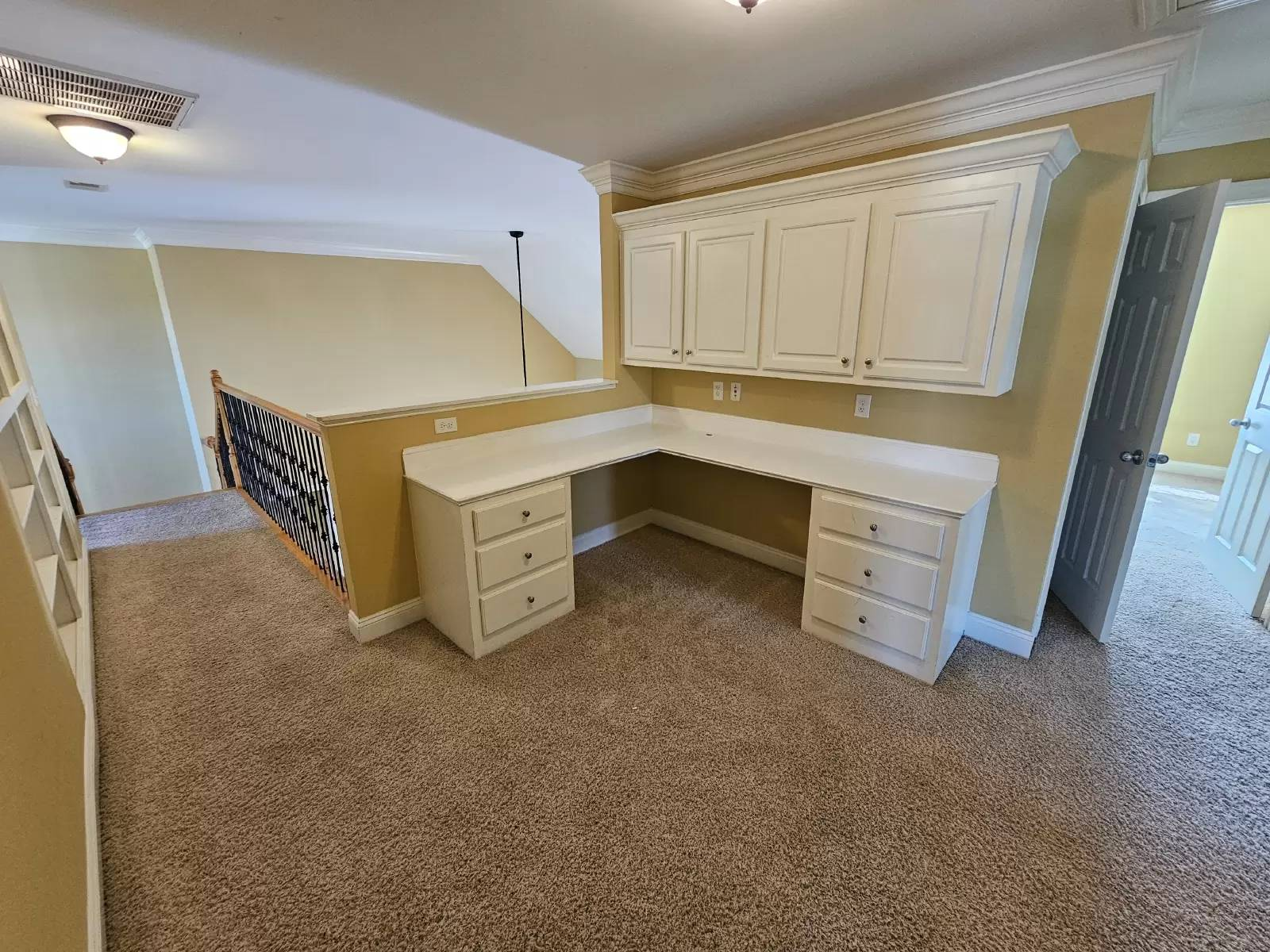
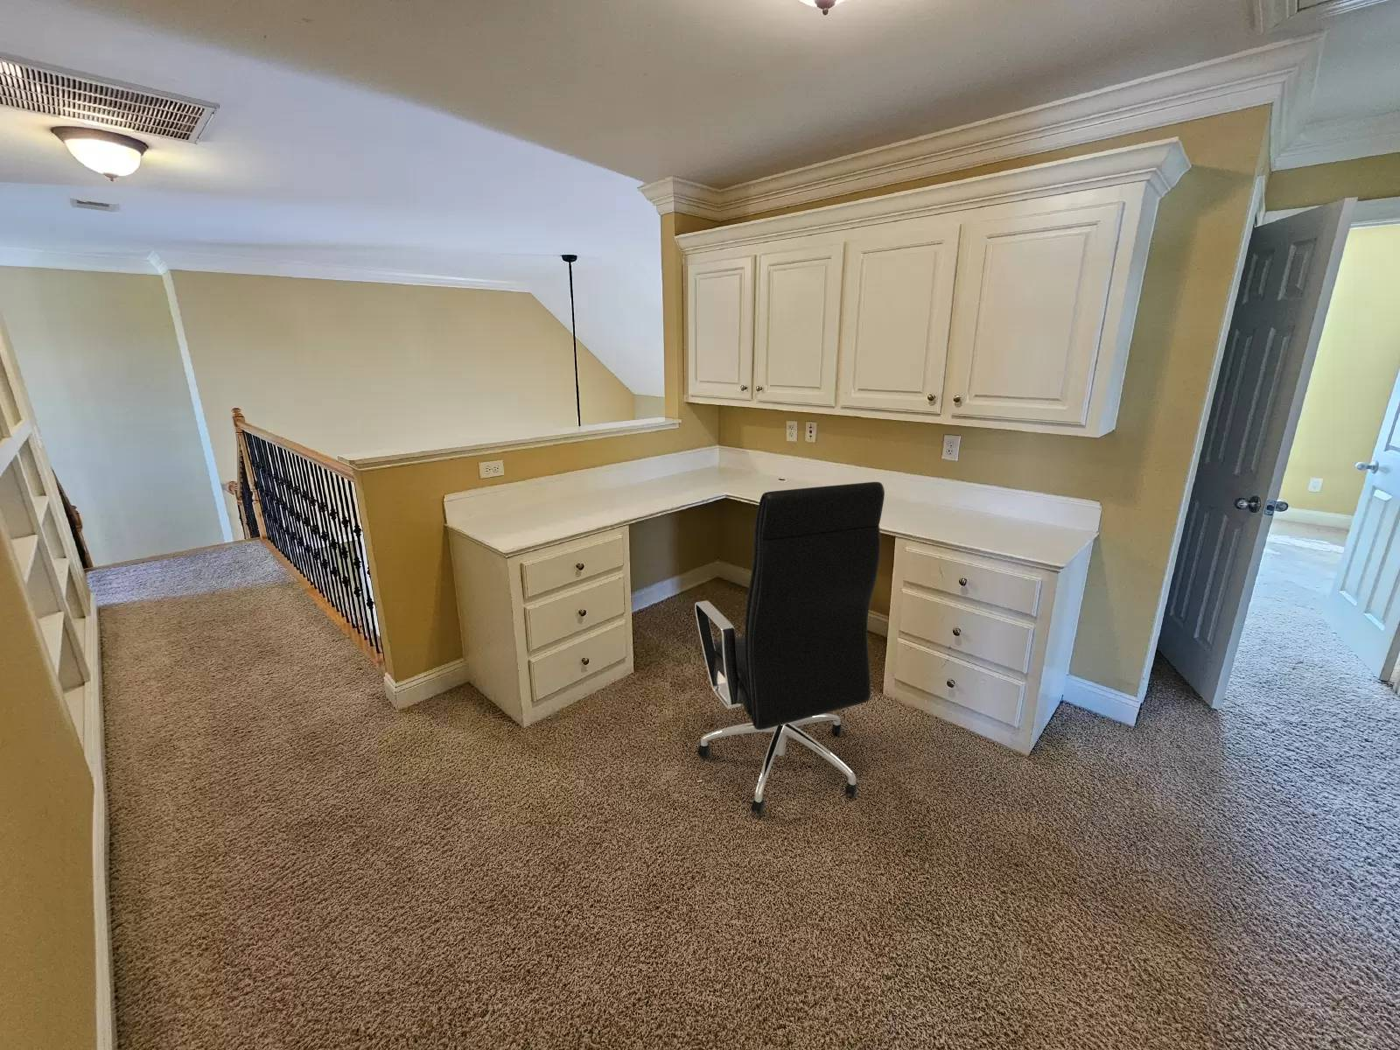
+ office chair (787, 624)
